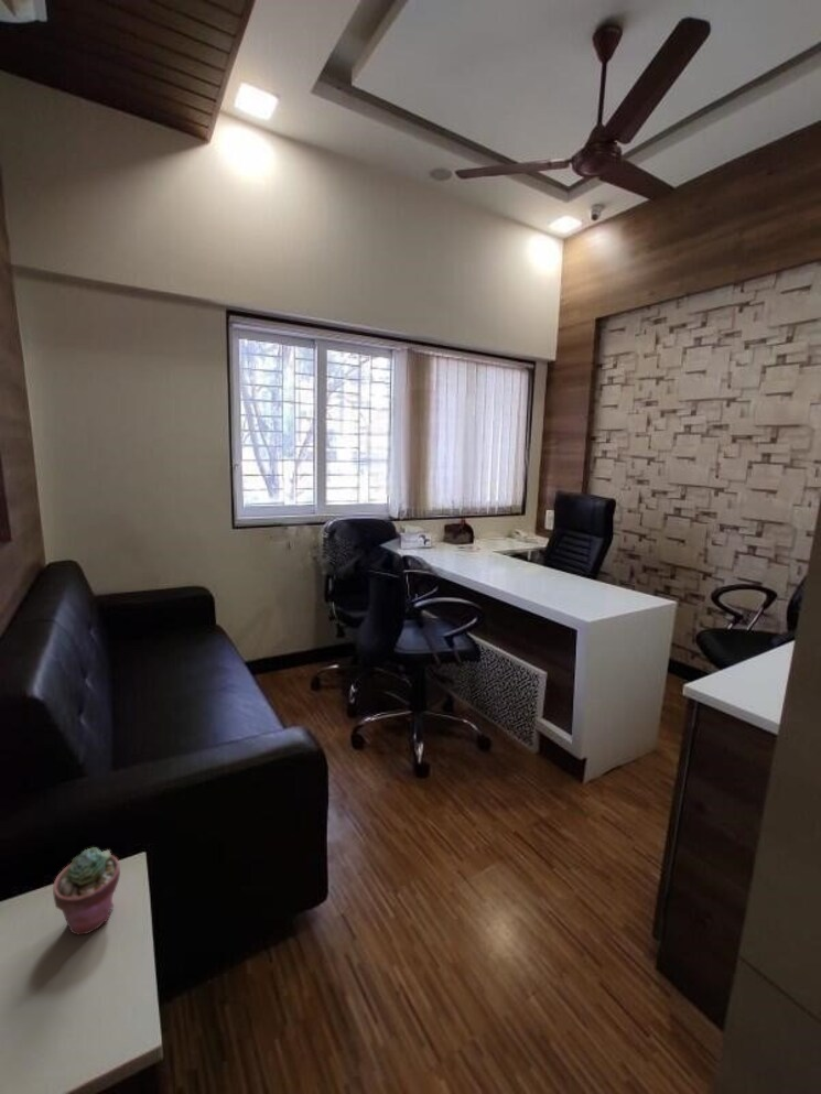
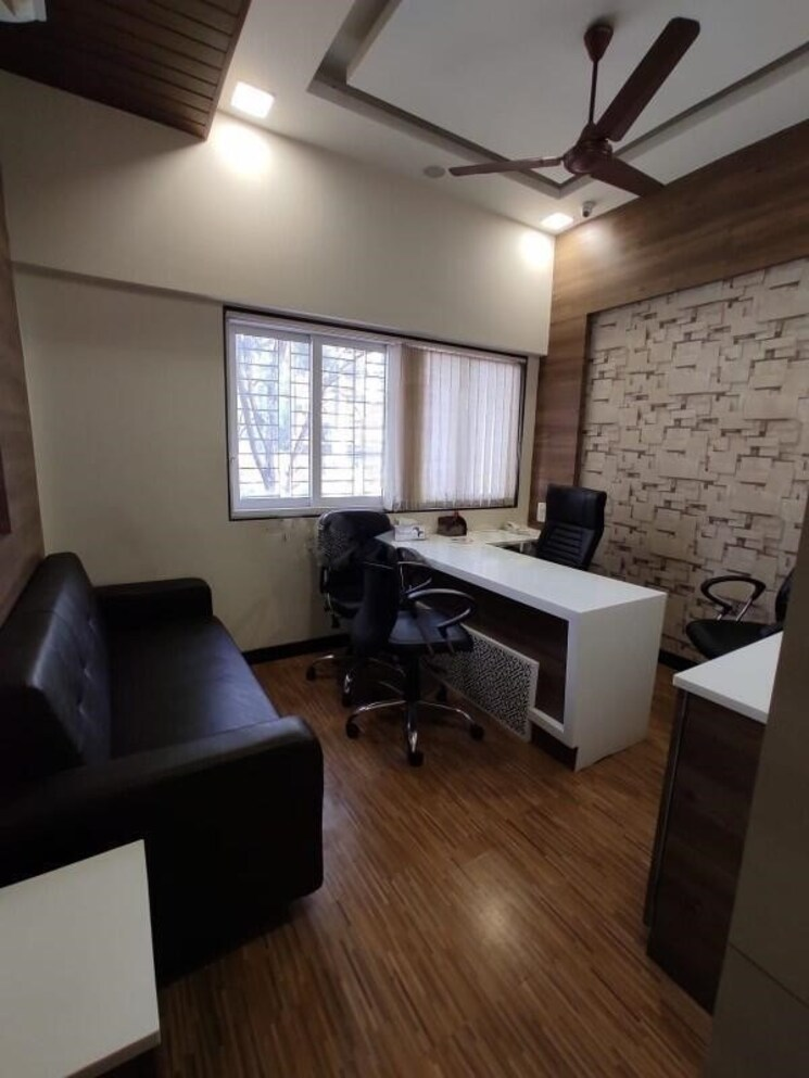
- potted succulent (88, 887)
